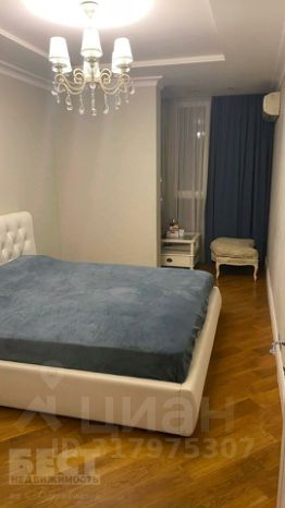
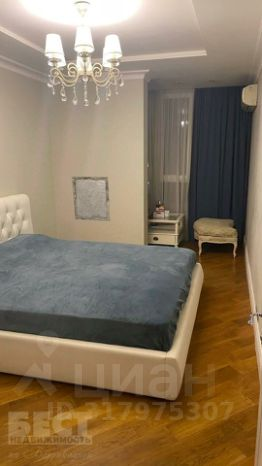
+ stone plaque (91, 198)
